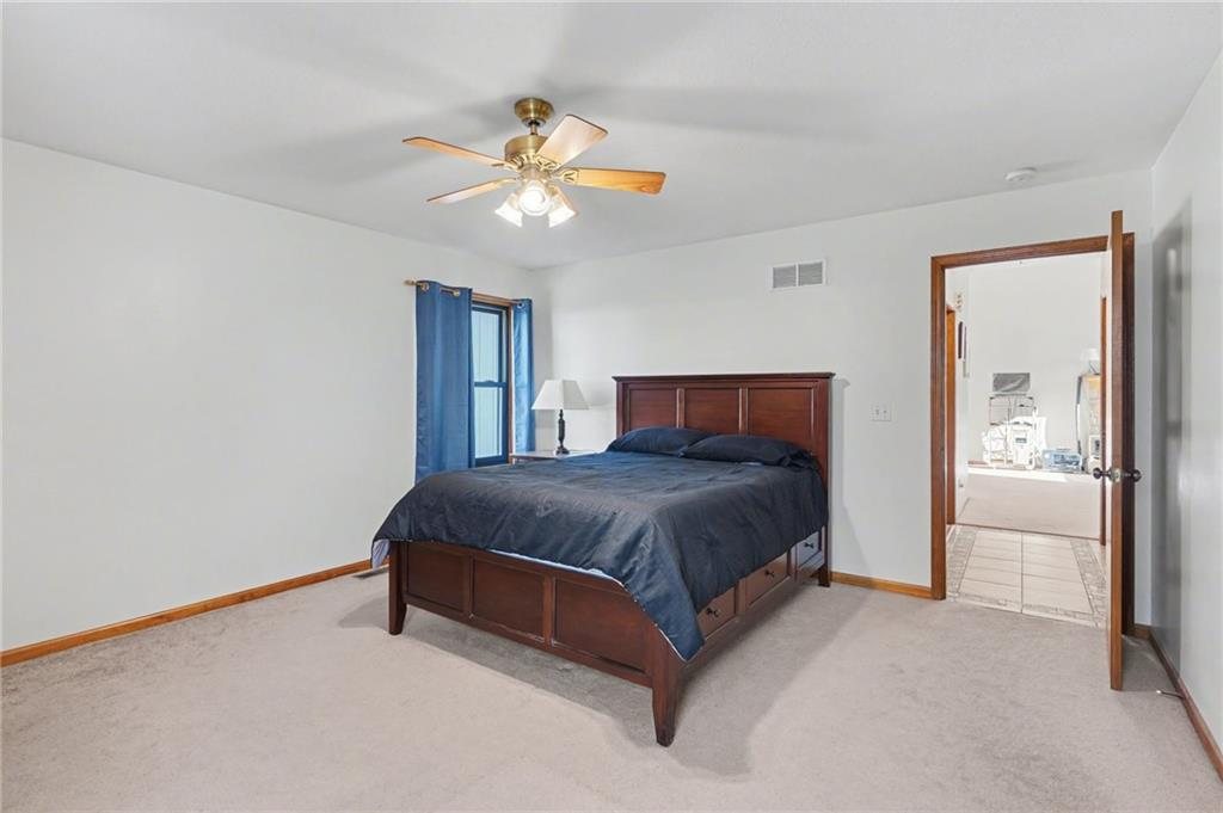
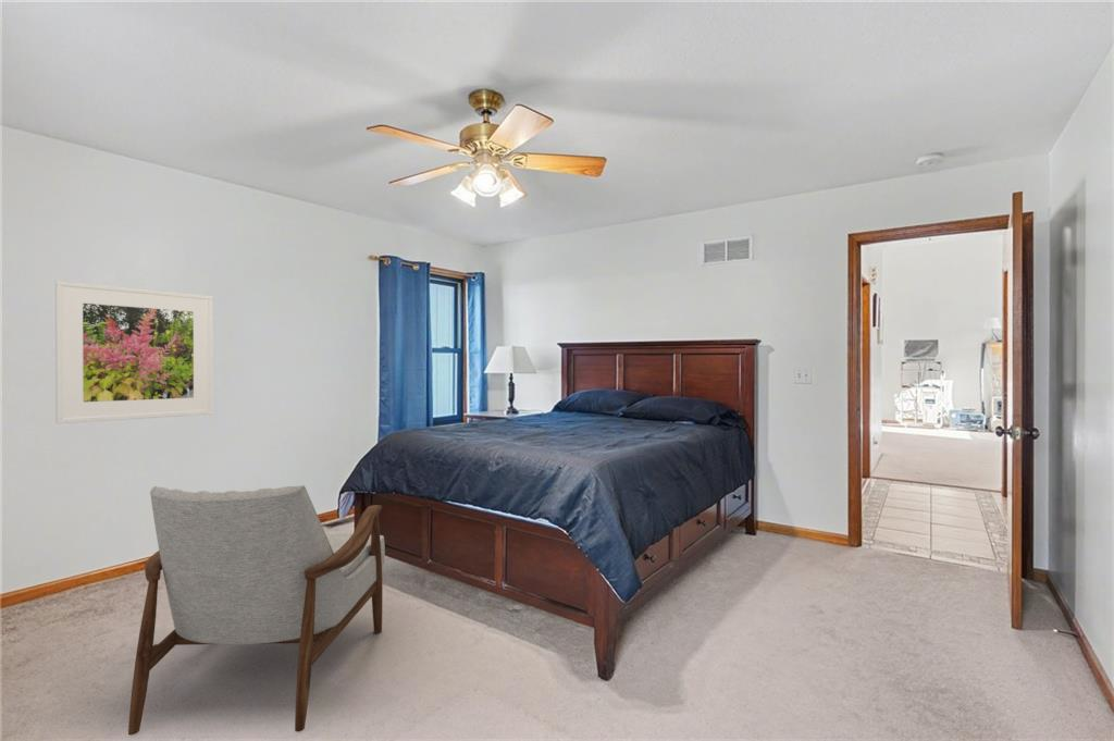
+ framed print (141, 354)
+ armchair (272, 569)
